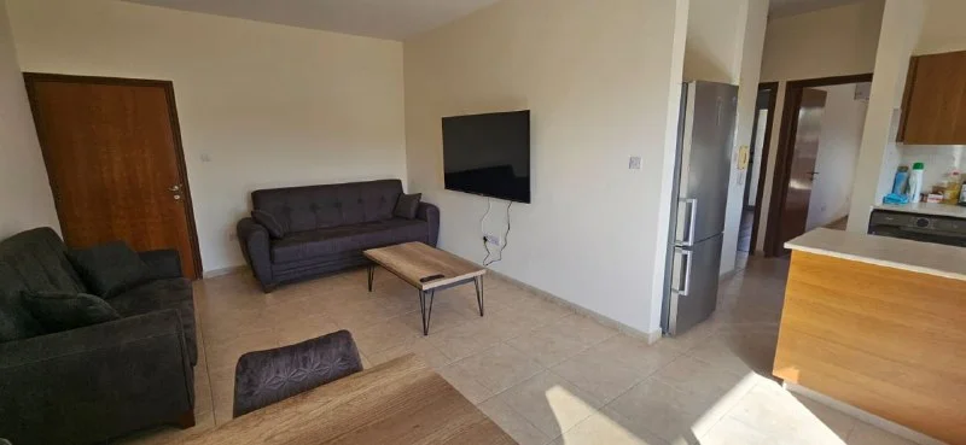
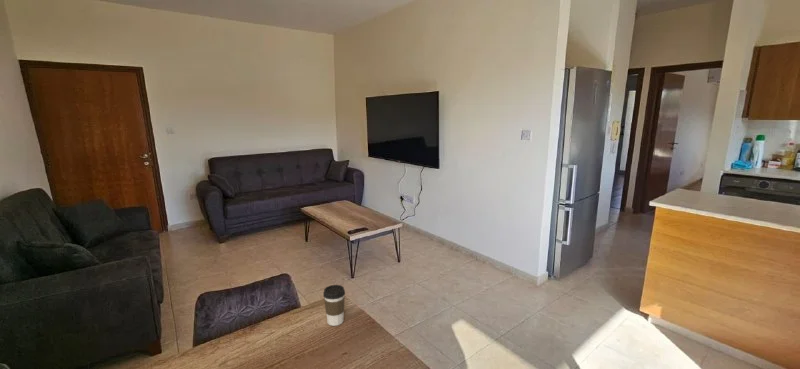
+ coffee cup (334, 305)
